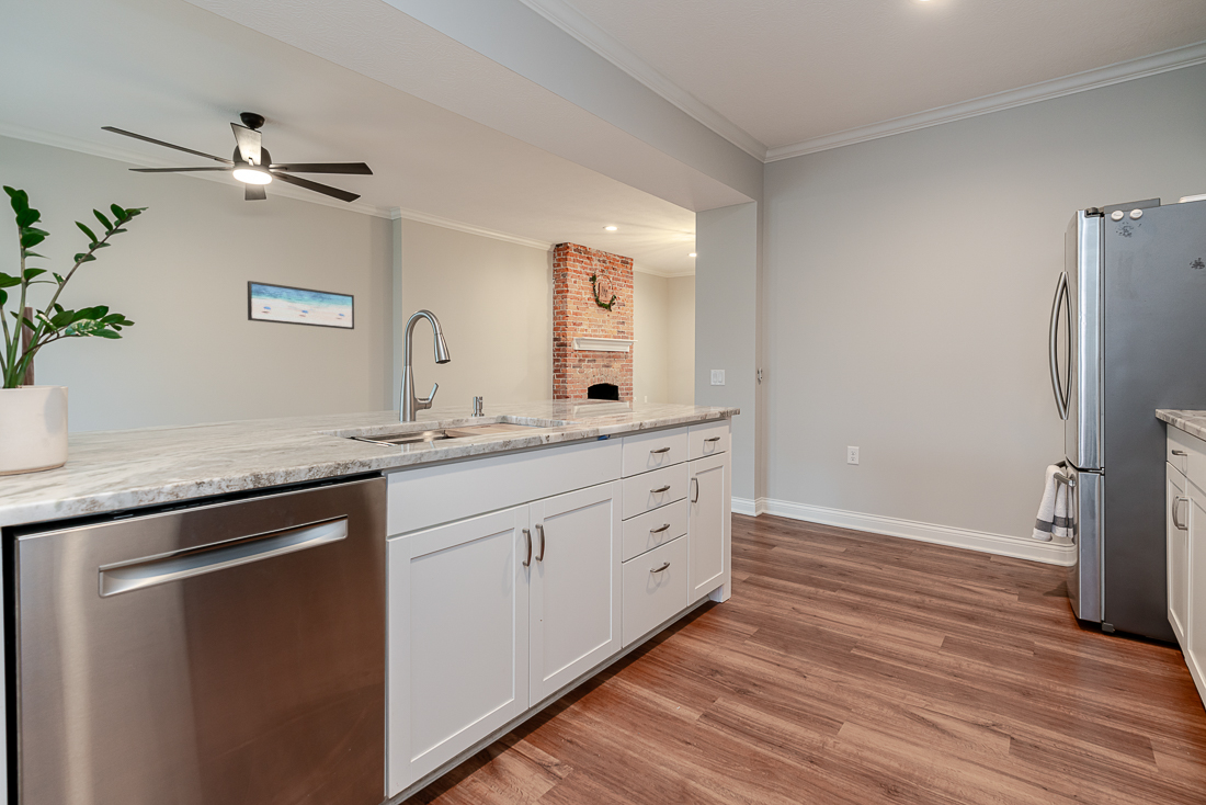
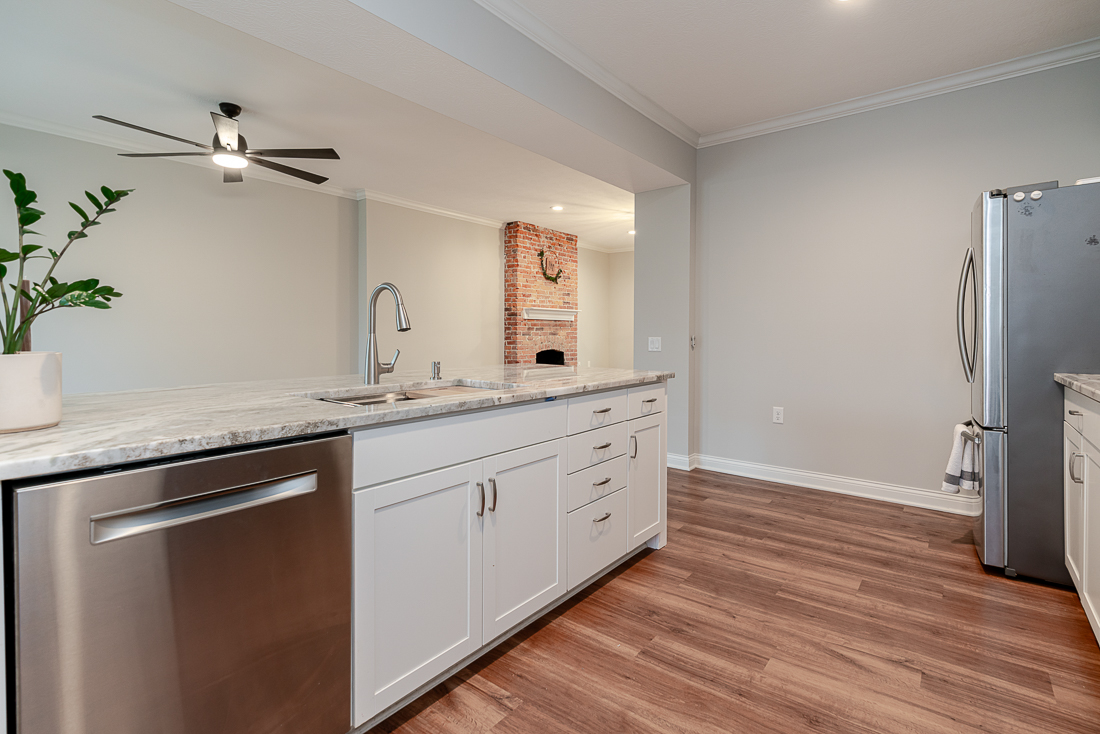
- wall art (304, 306)
